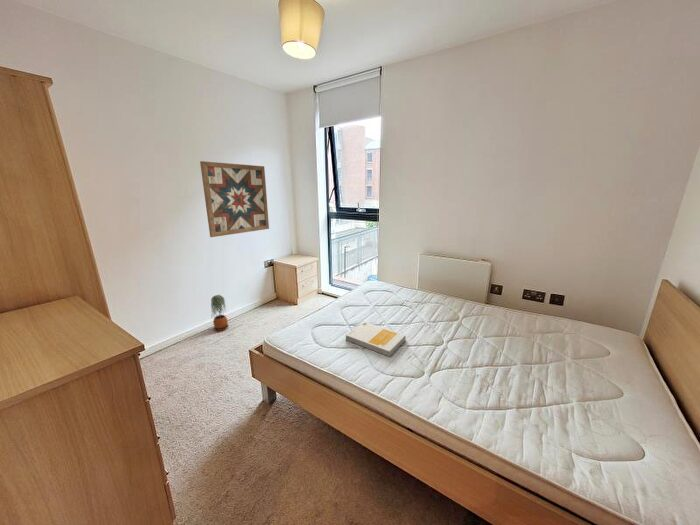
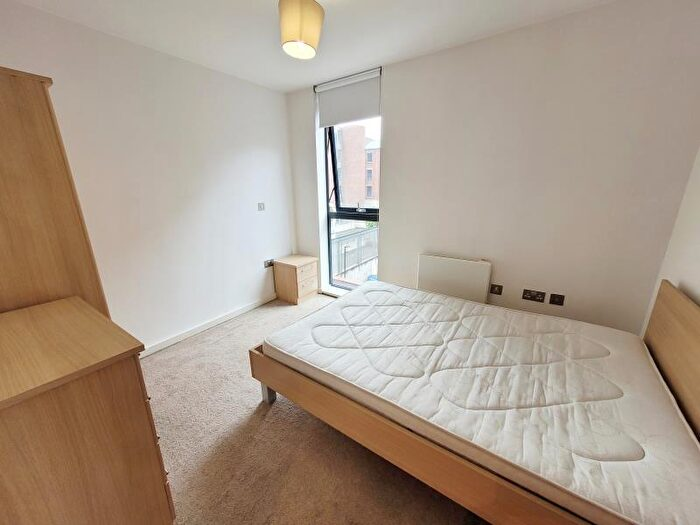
- wall art (239, 199)
- book (375, 337)
- potted plant (218, 311)
